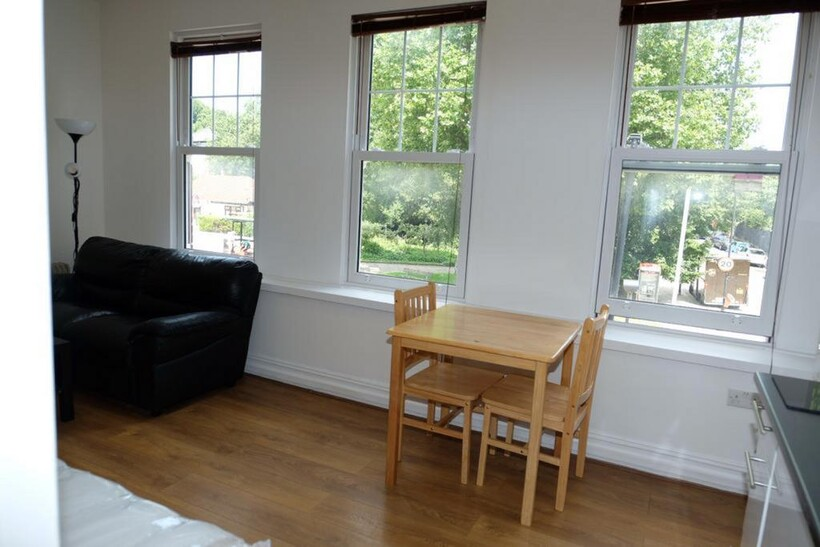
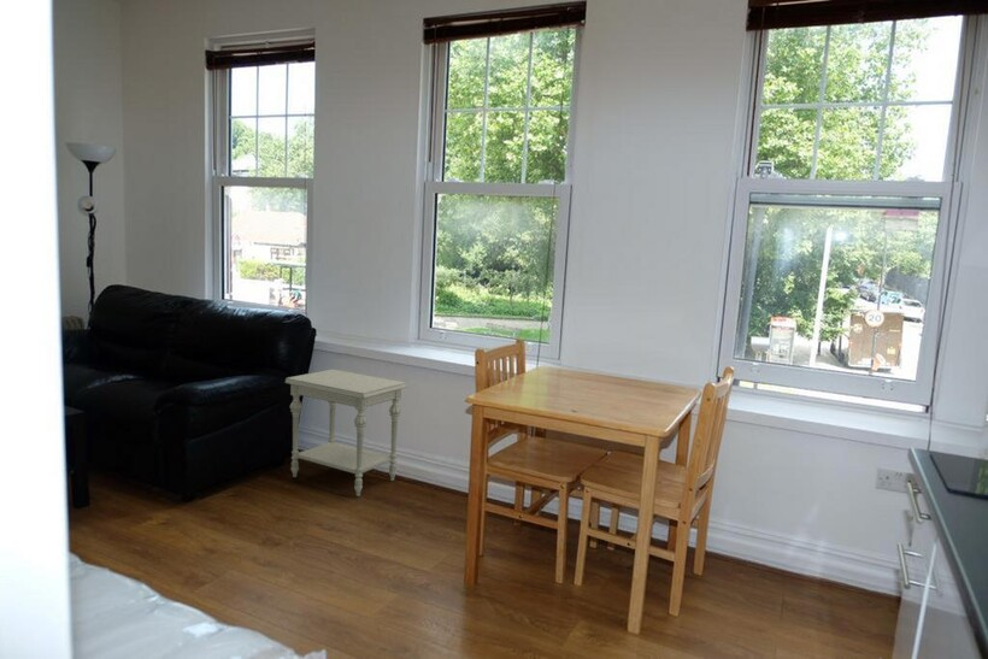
+ side table (354, 425)
